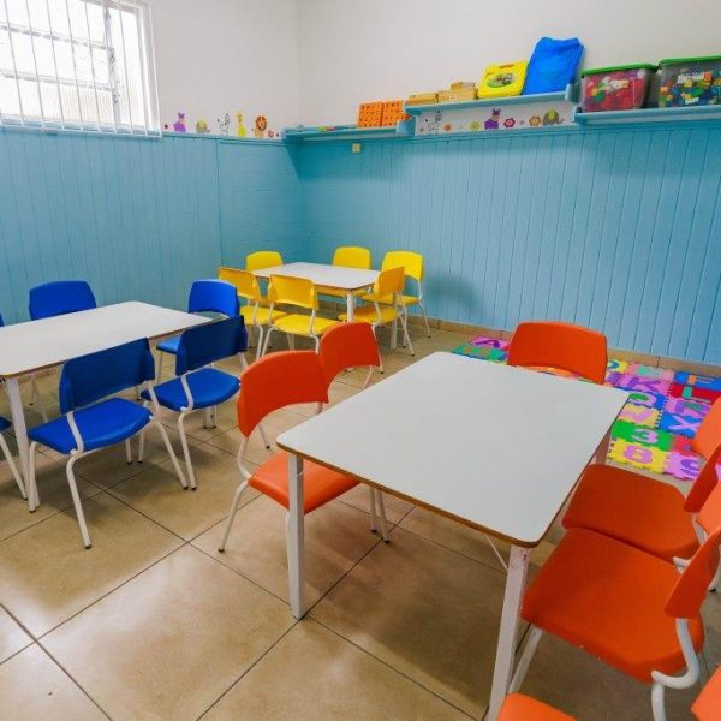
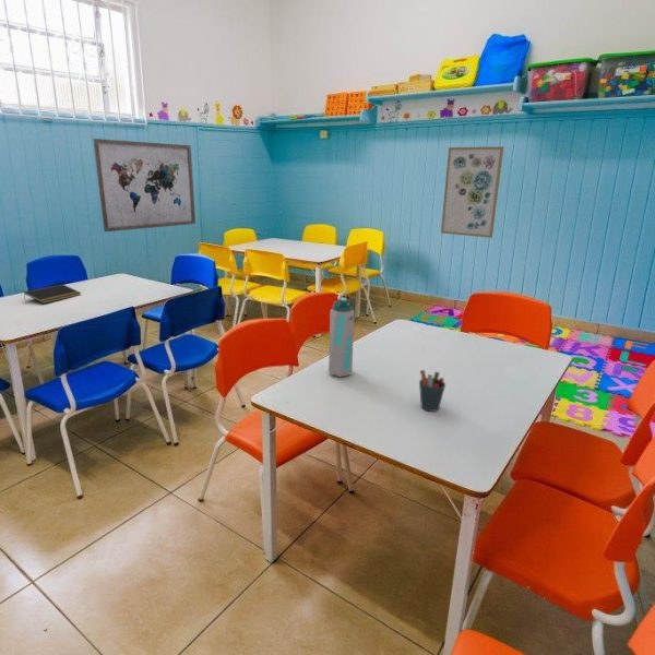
+ pen holder (431, 389)
+ wall art (150, 186)
+ wall art (471, 192)
+ notepad (52, 293)
+ water bottle (342, 336)
